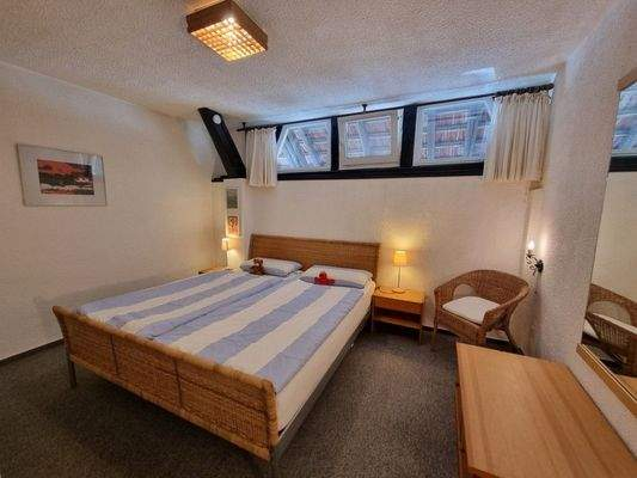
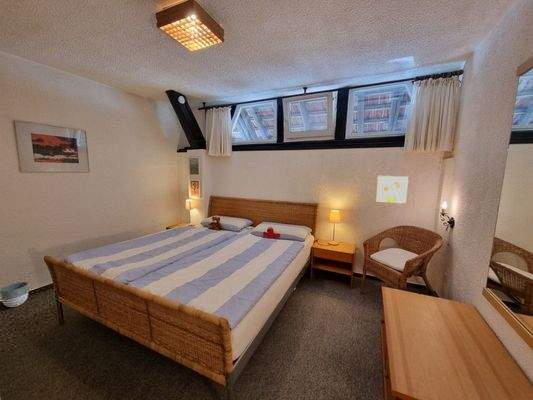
+ planter (15, 295)
+ wall art (391, 189)
